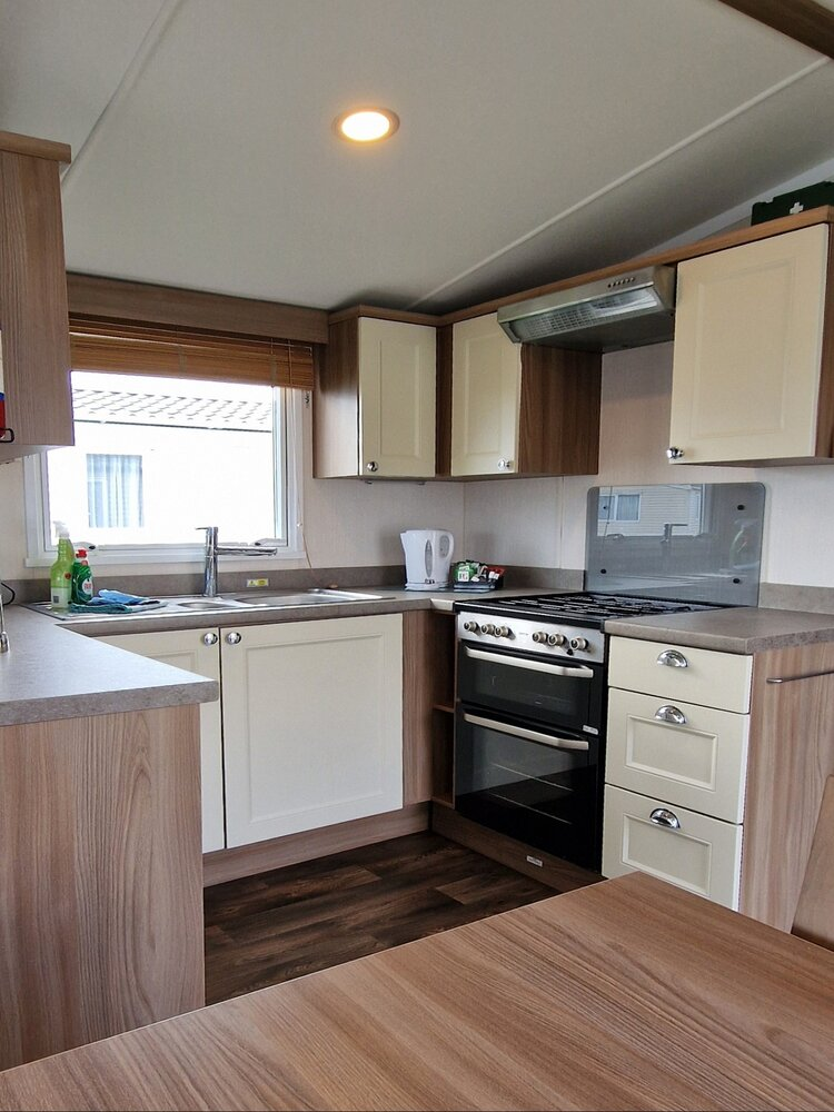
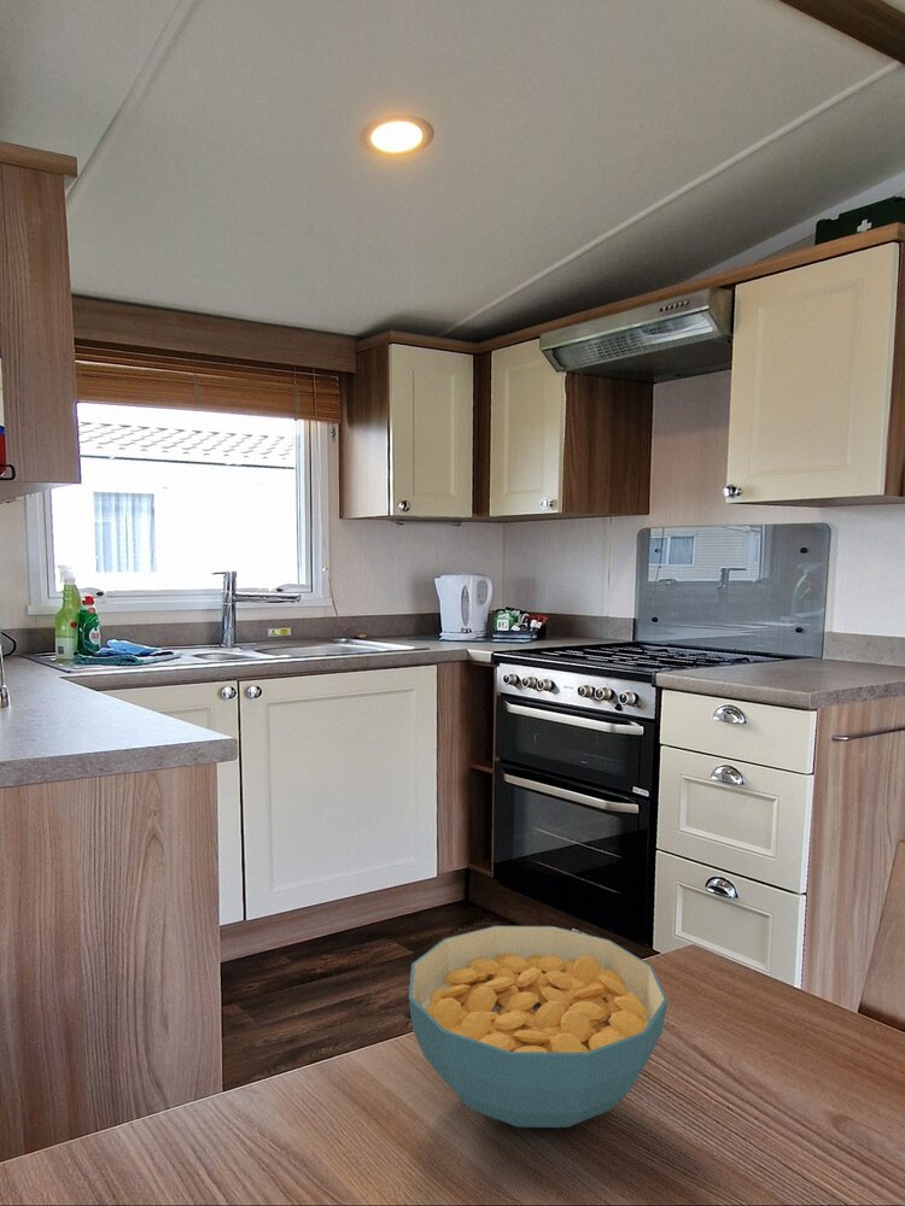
+ cereal bowl (533, 1041)
